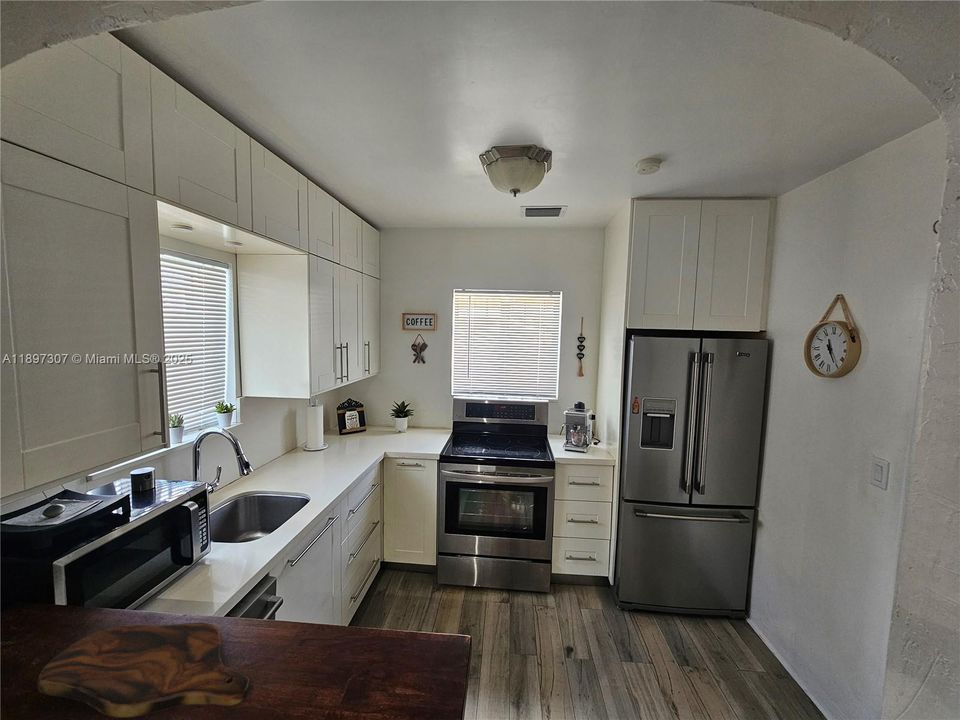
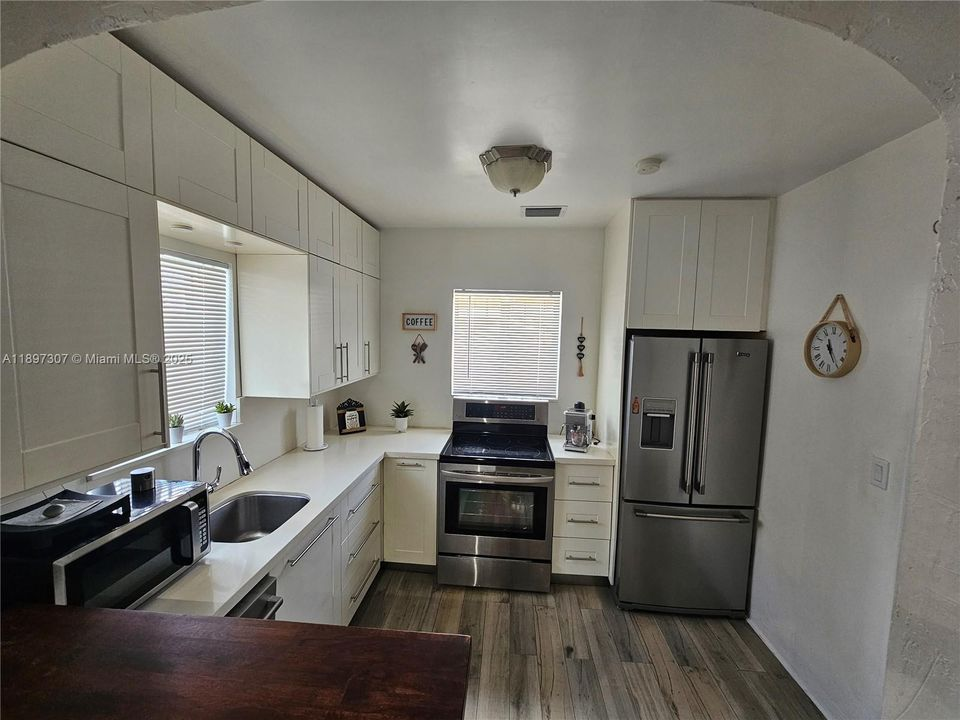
- cutting board (160, 663)
